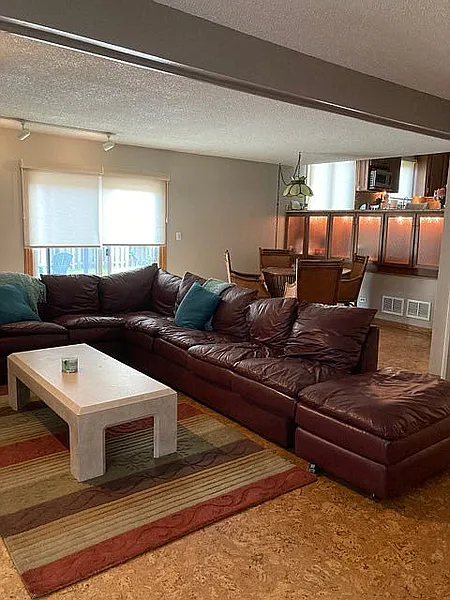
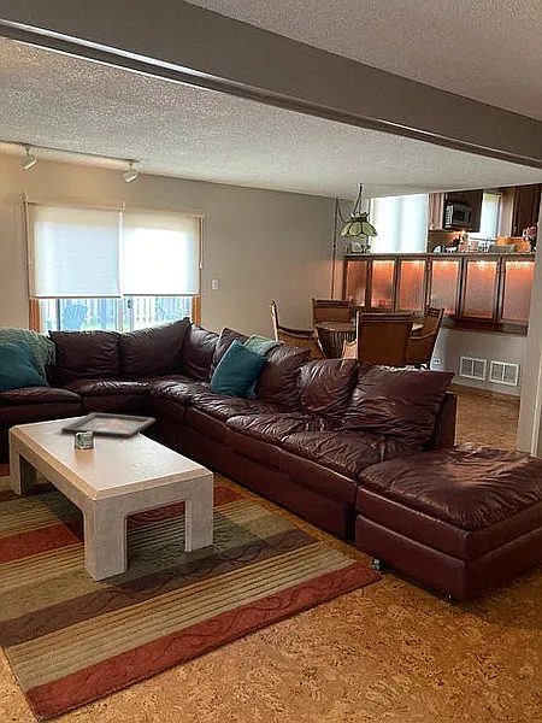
+ decorative tray (110, 424)
